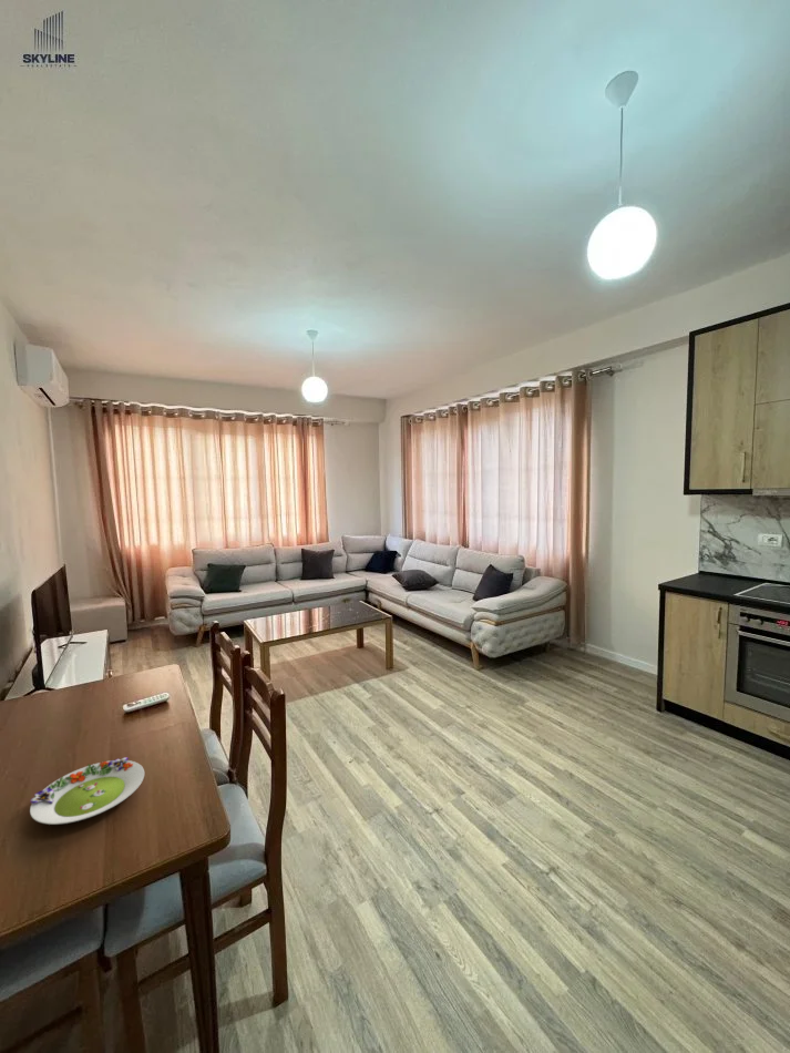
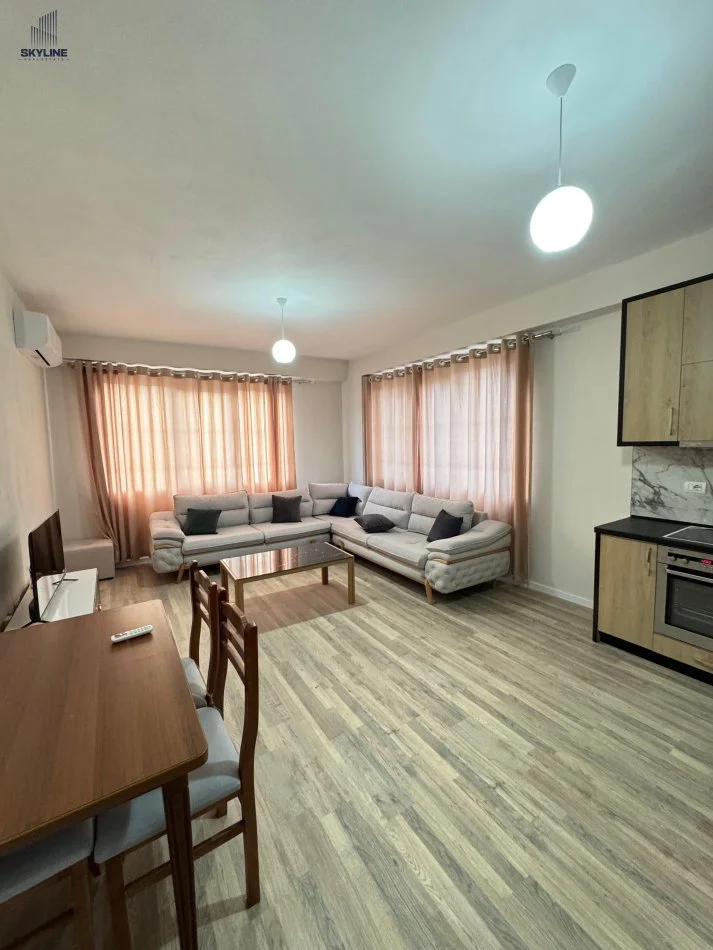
- salad plate (90, 790)
